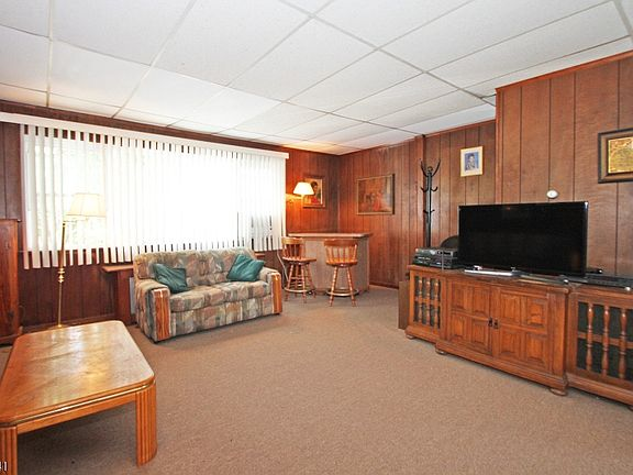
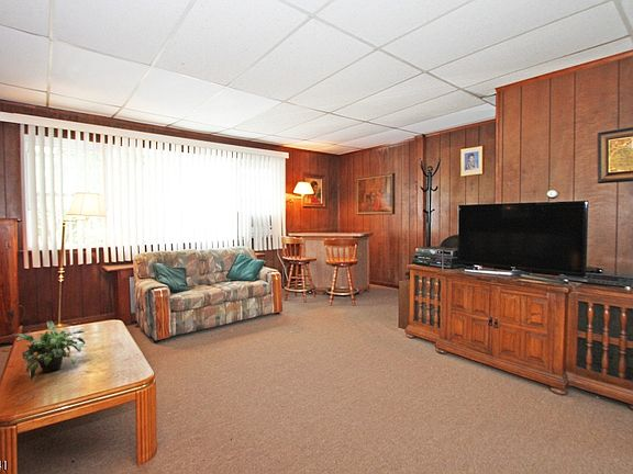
+ potted plant (53, 346)
